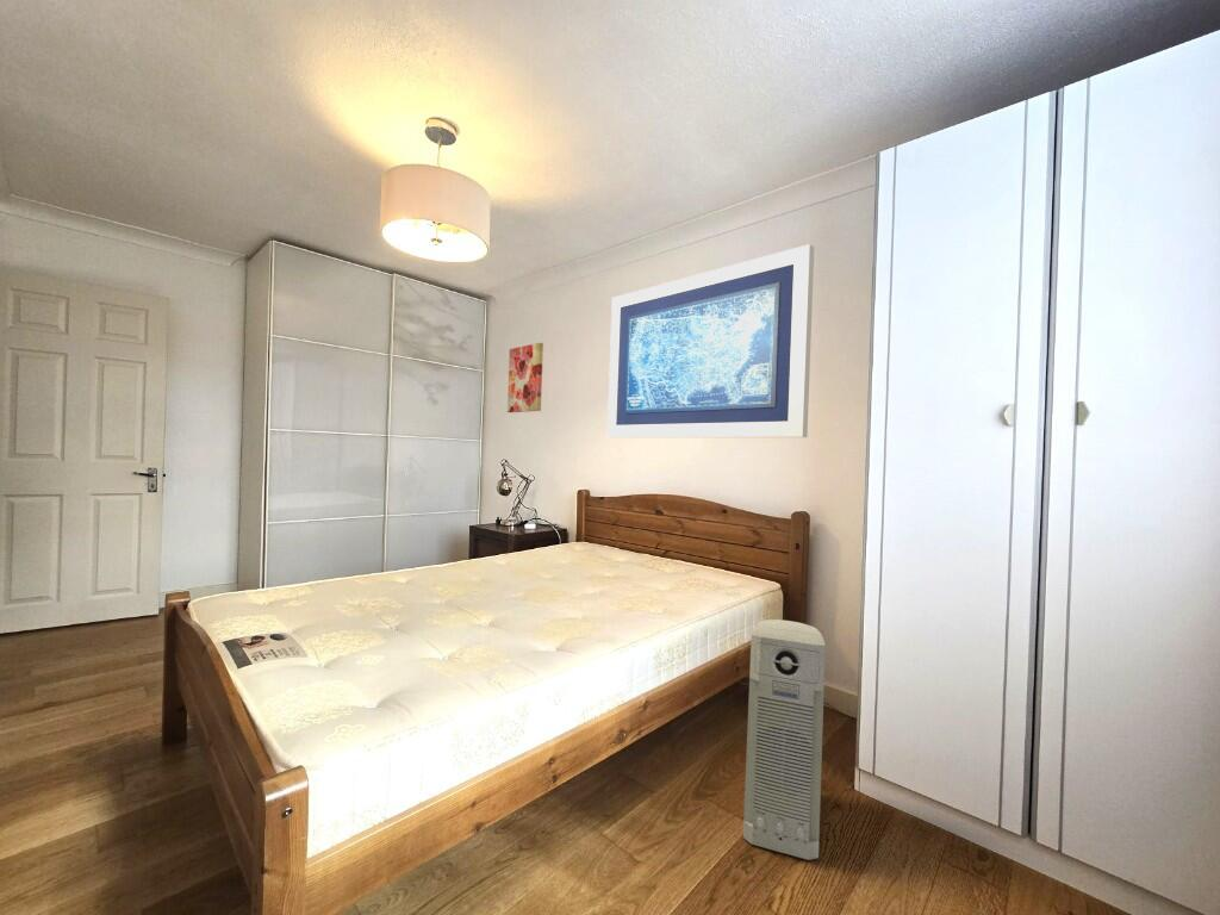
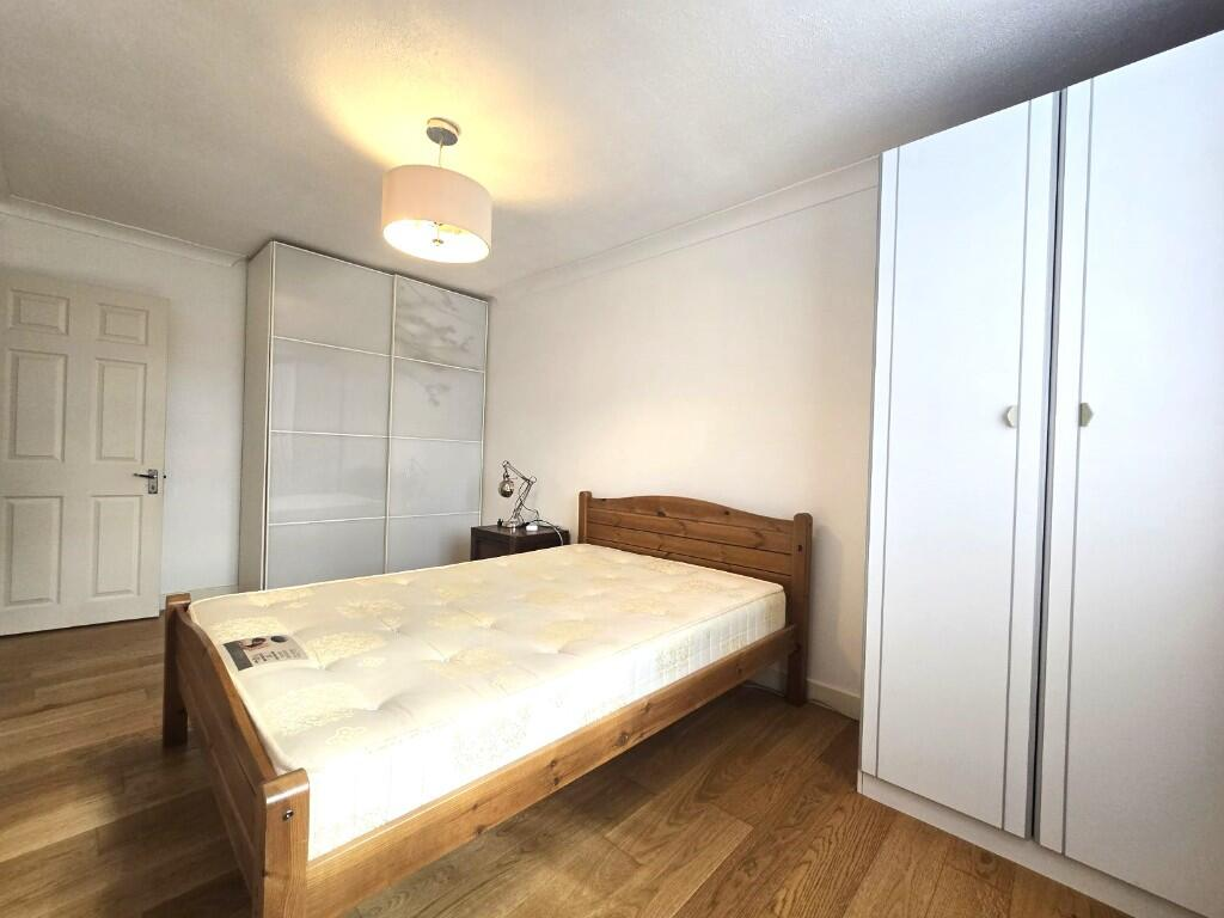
- wall art (695, 356)
- wall art (524, 379)
- air purifier (784, 722)
